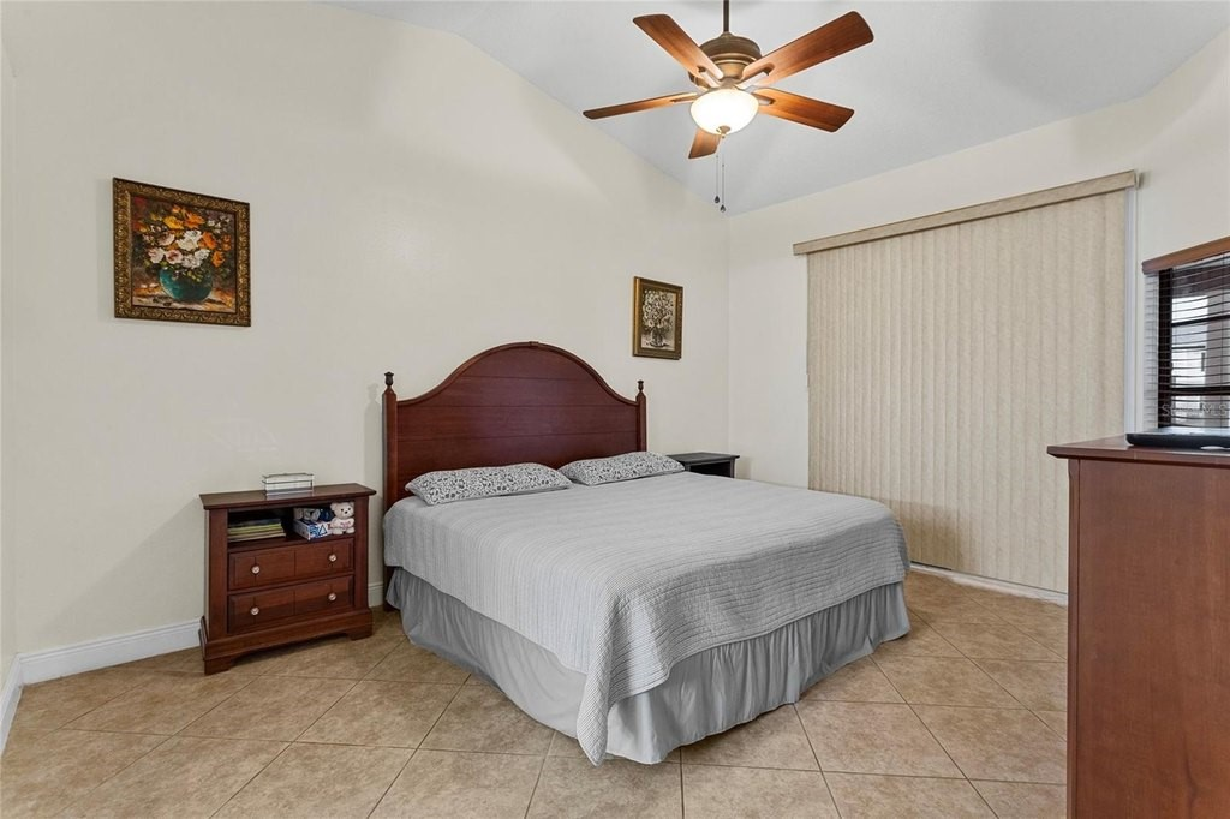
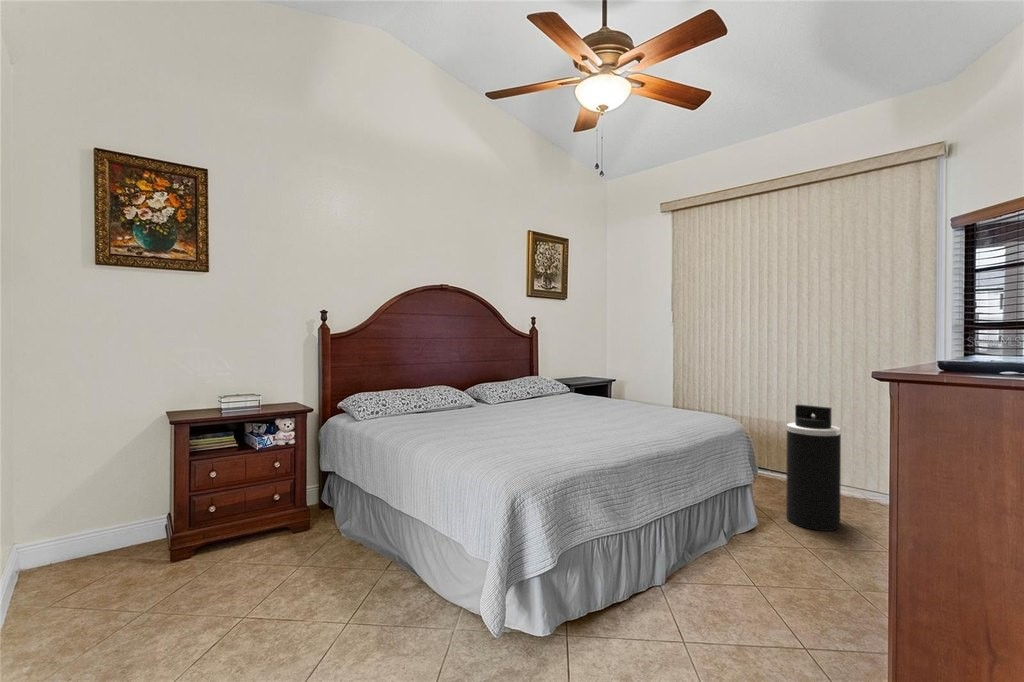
+ trash can (812, 464)
